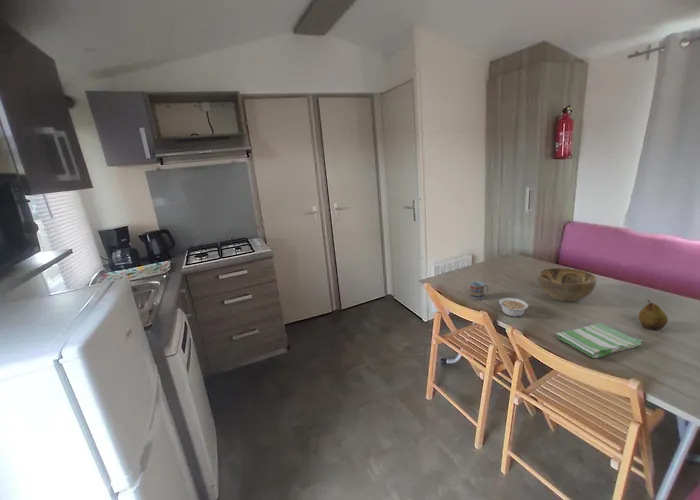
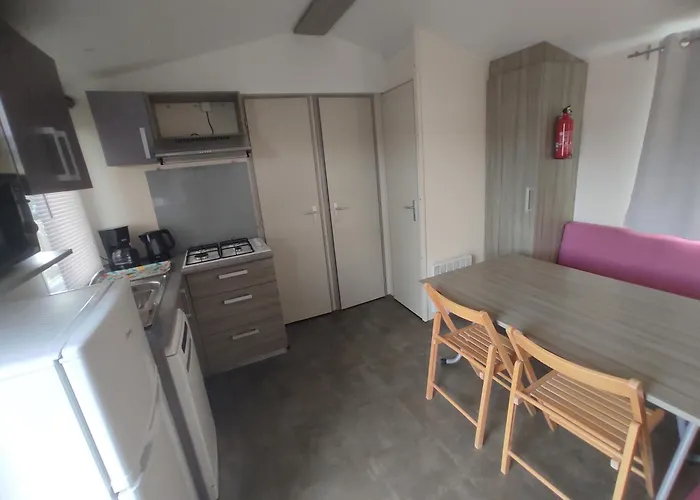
- fruit (653, 313)
- decorative bowl (565, 286)
- dish towel (596, 338)
- legume (513, 307)
- cup (479, 290)
